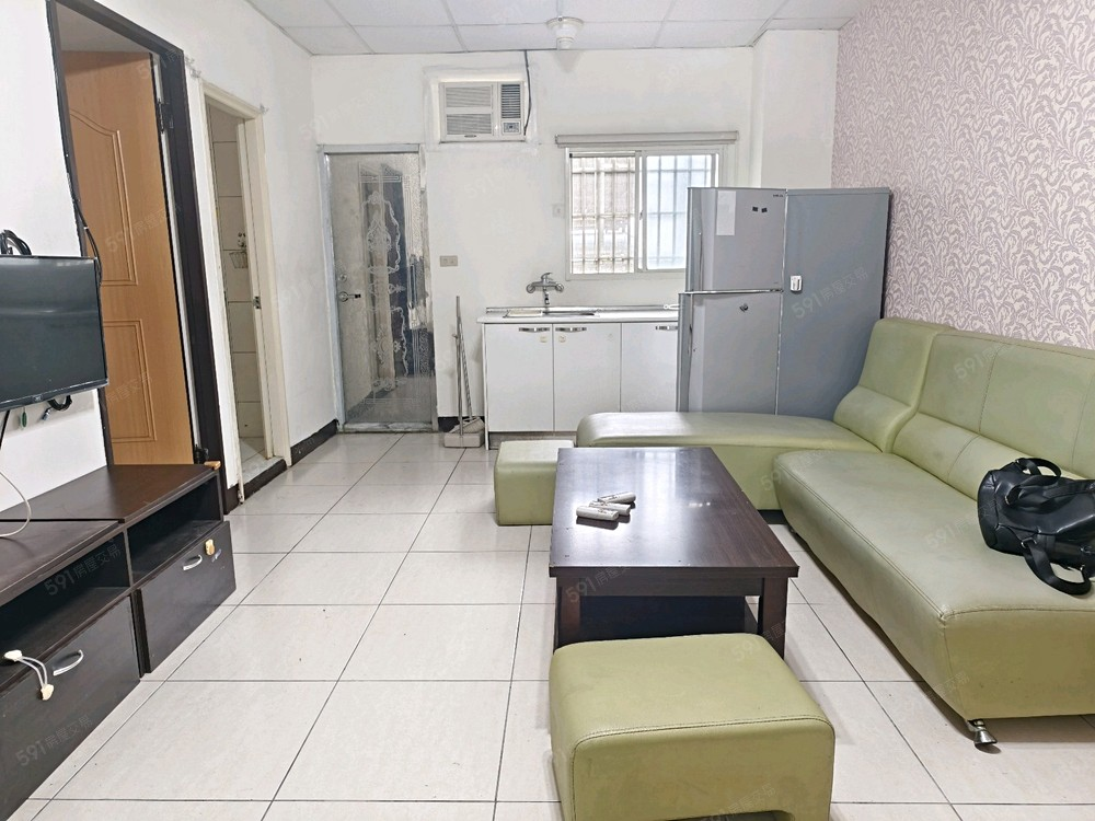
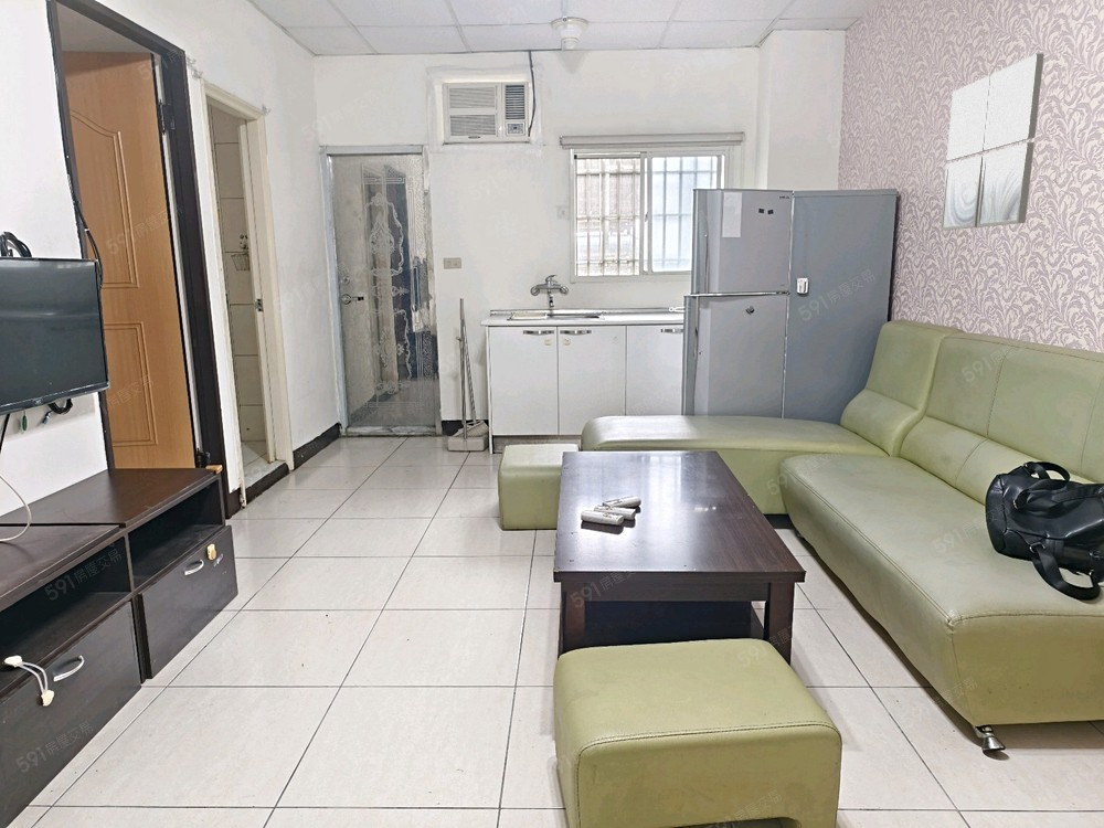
+ wall art (986, 150)
